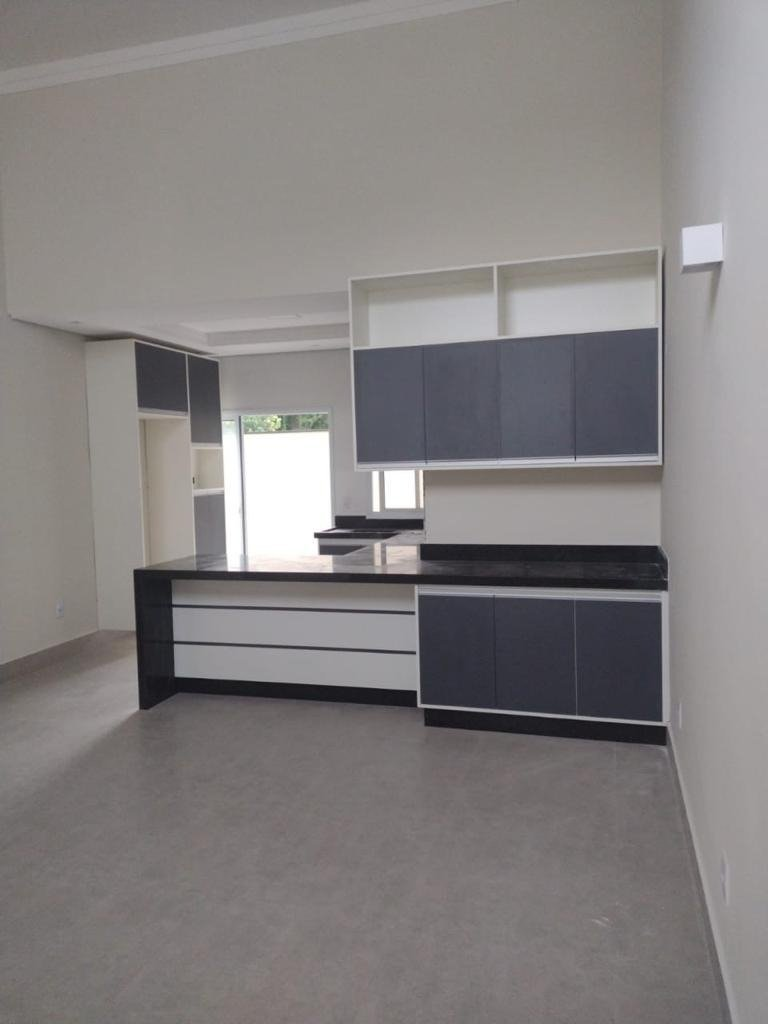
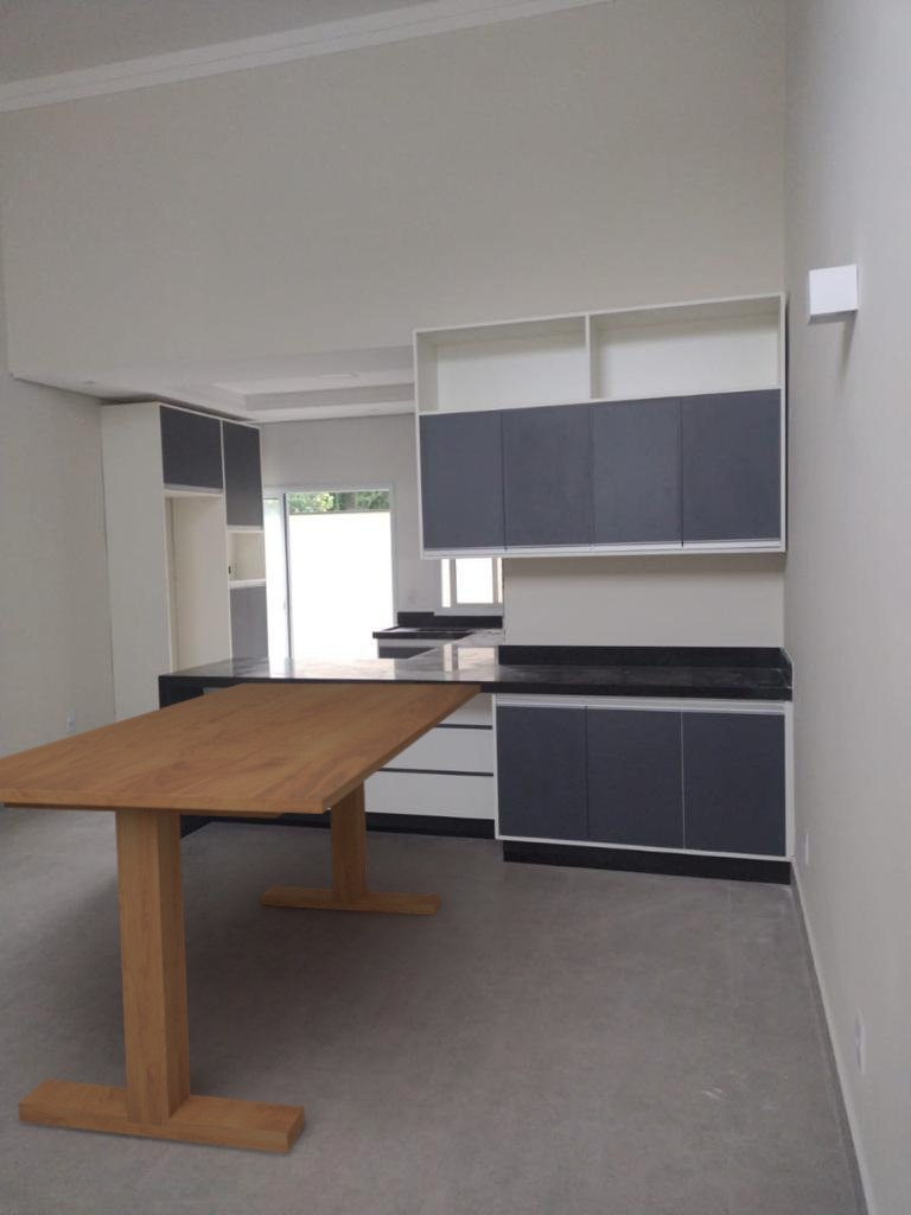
+ dining table (273, 885)
